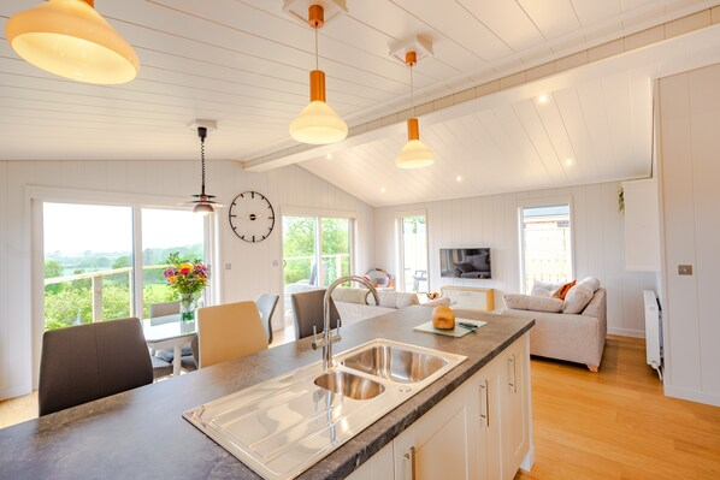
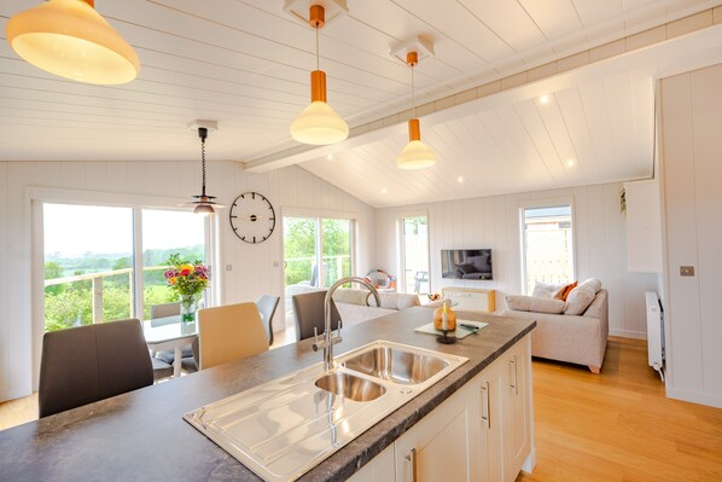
+ candle (447, 321)
